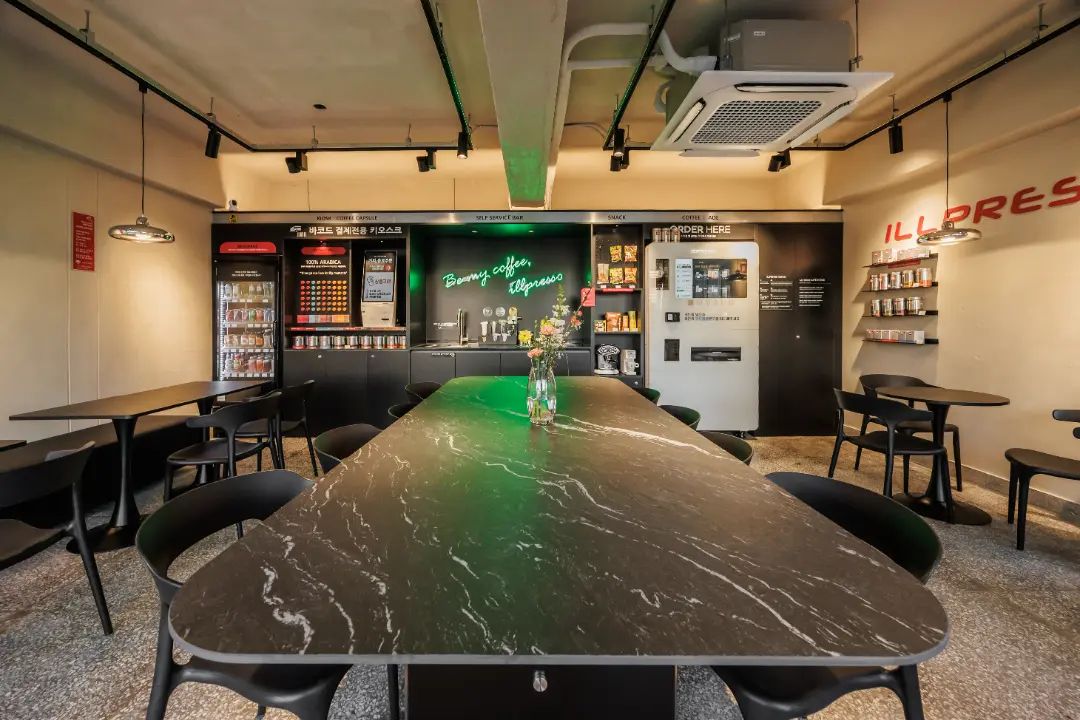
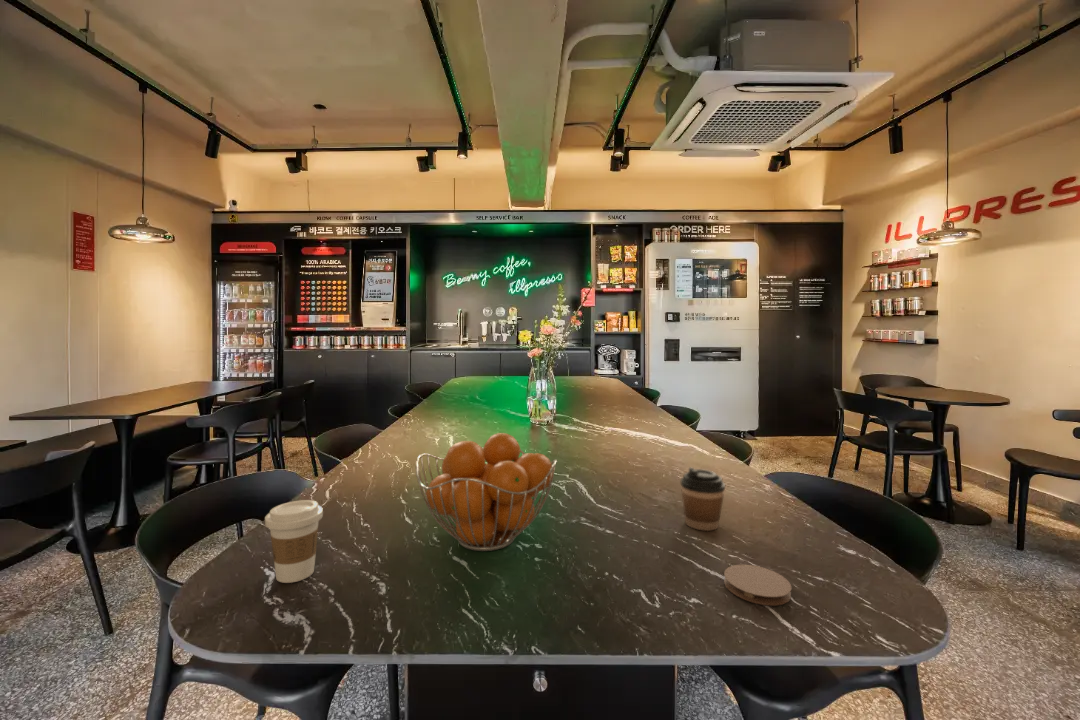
+ fruit basket (486, 488)
+ coffee cup (702, 496)
+ coaster (756, 583)
+ coffee cup (295, 540)
